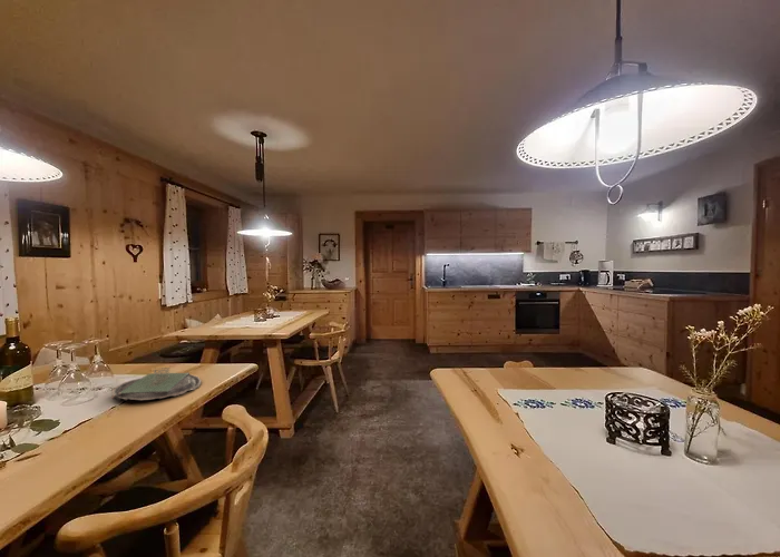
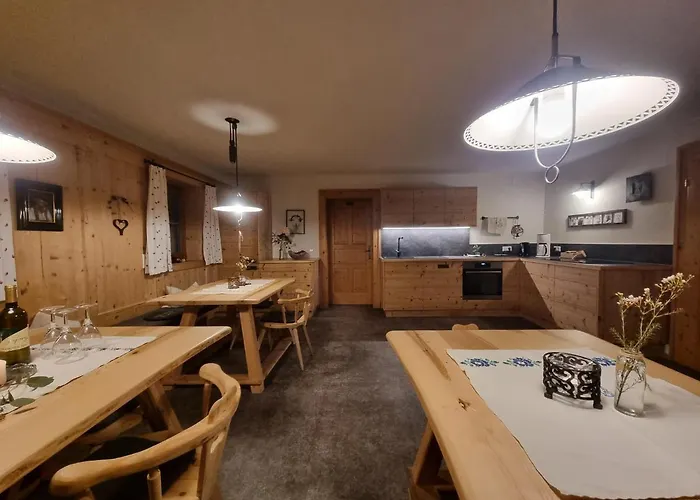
- plate (158, 379)
